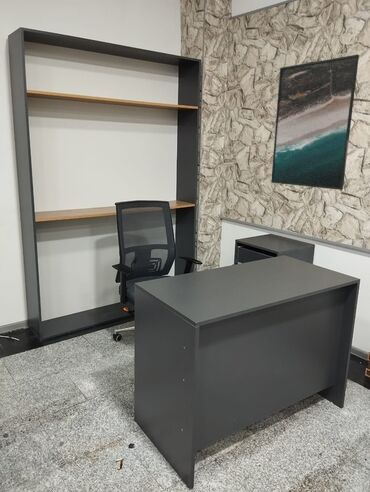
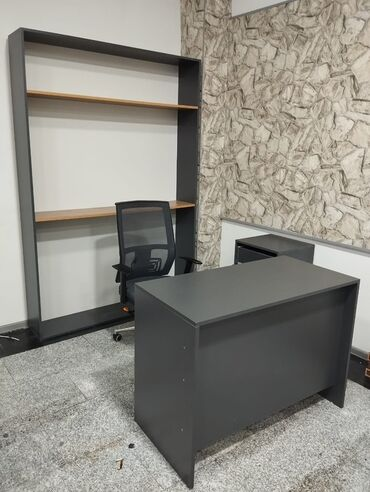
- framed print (310, 126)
